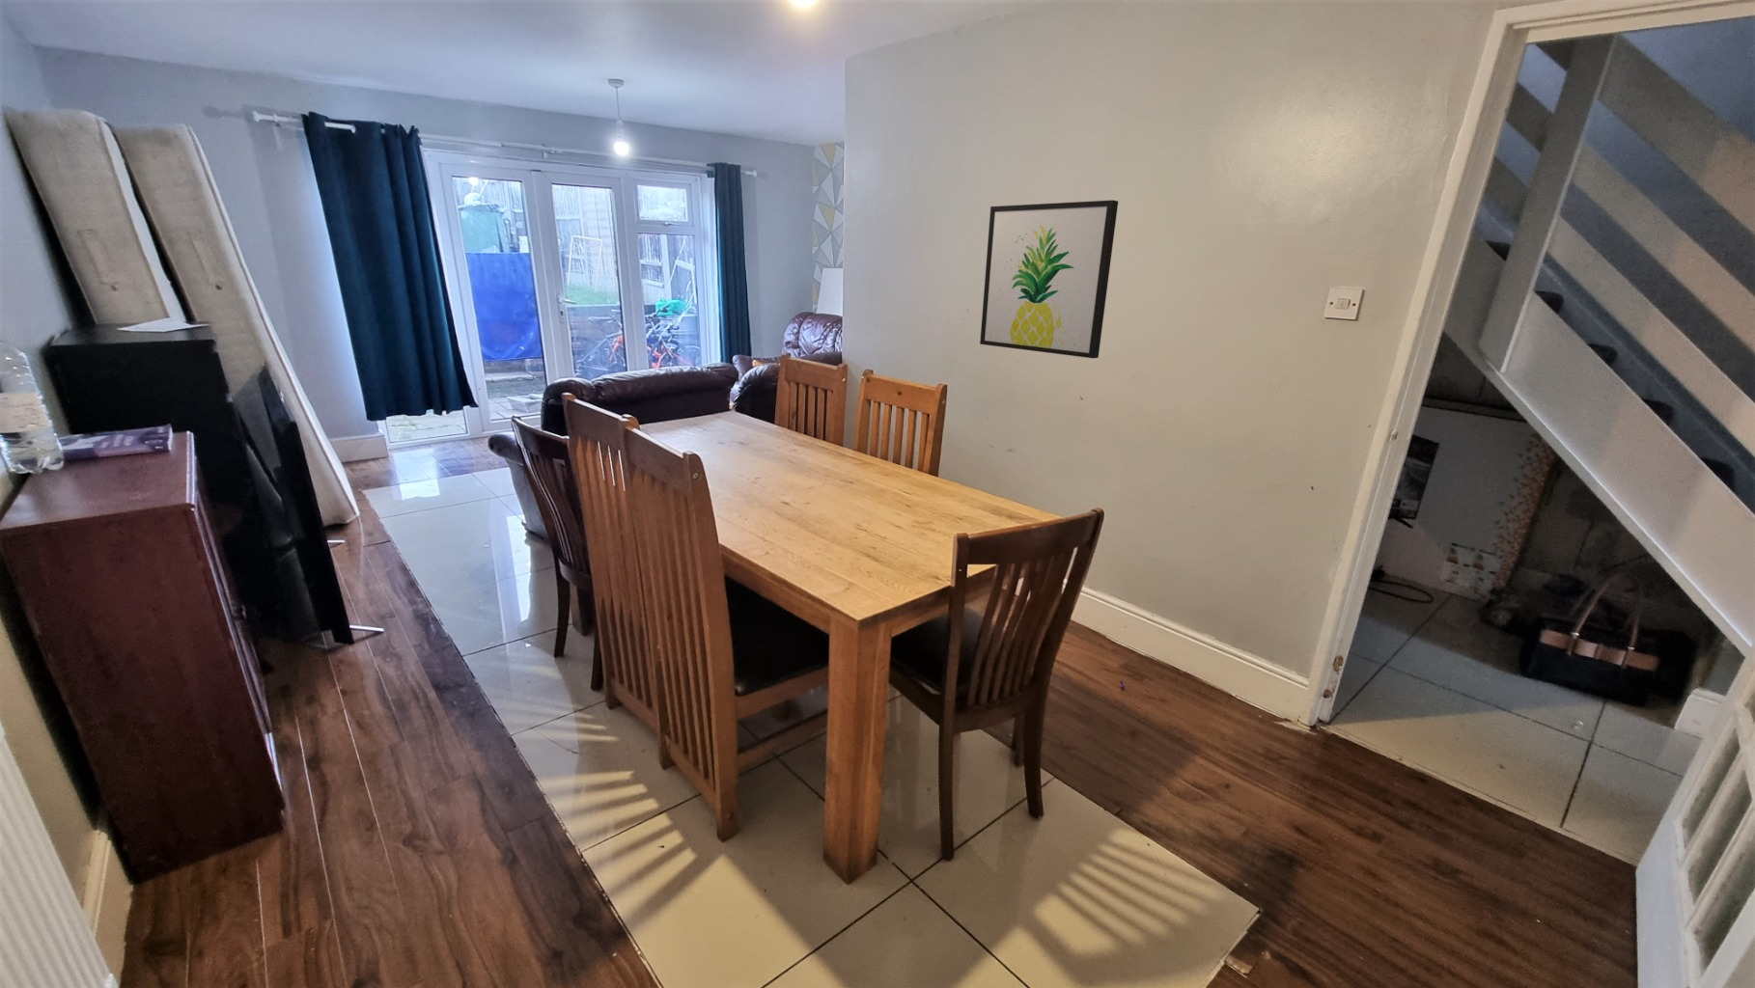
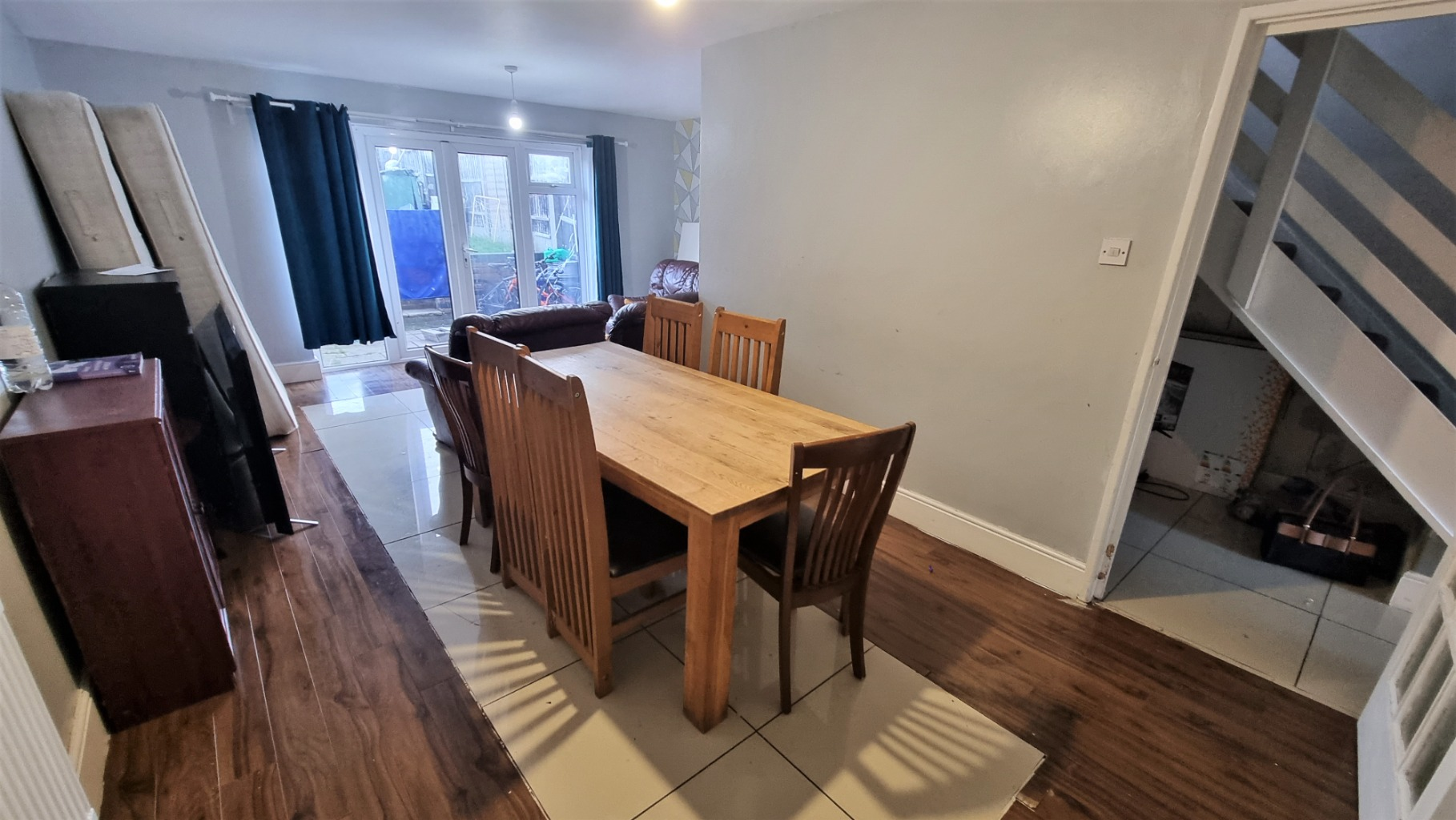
- wall art (1041, 278)
